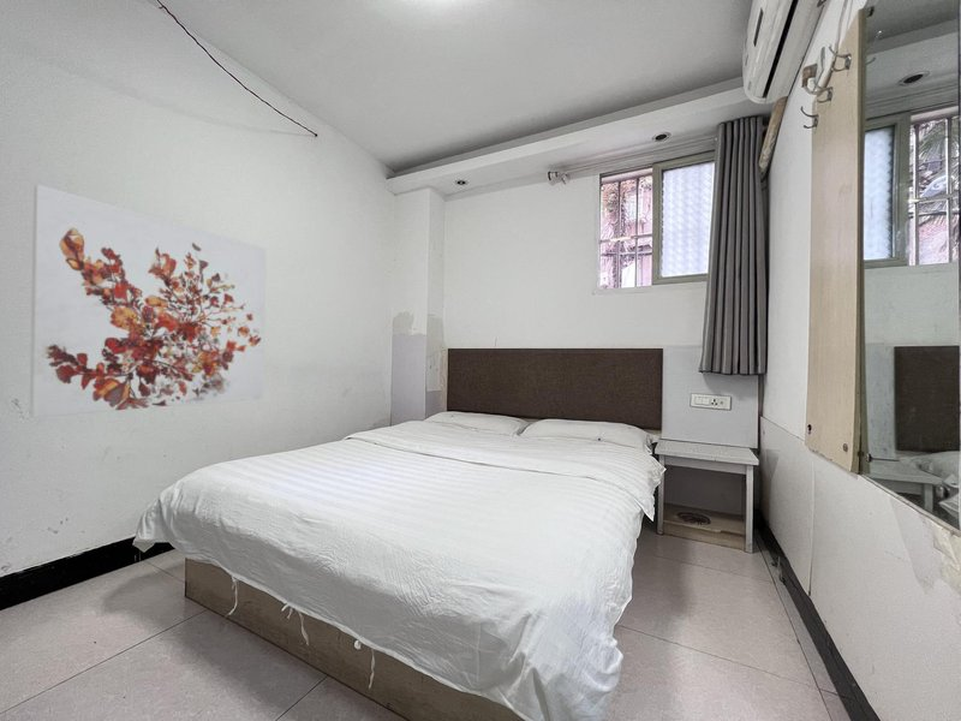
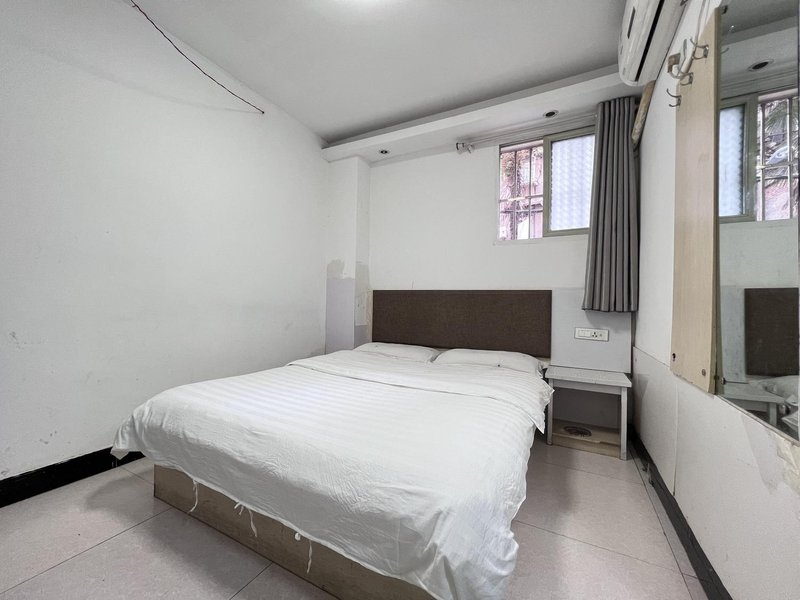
- wall art (172, 314)
